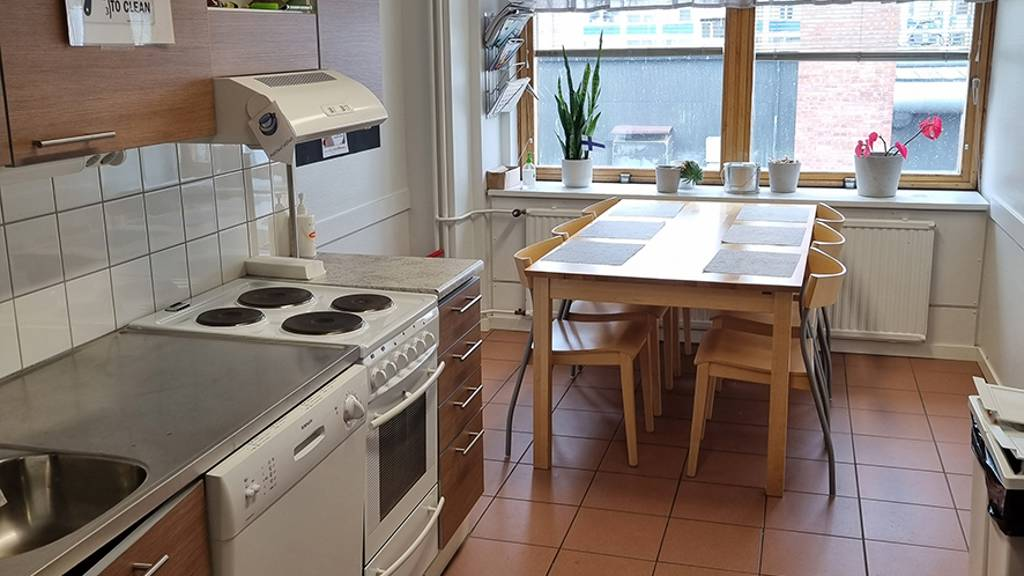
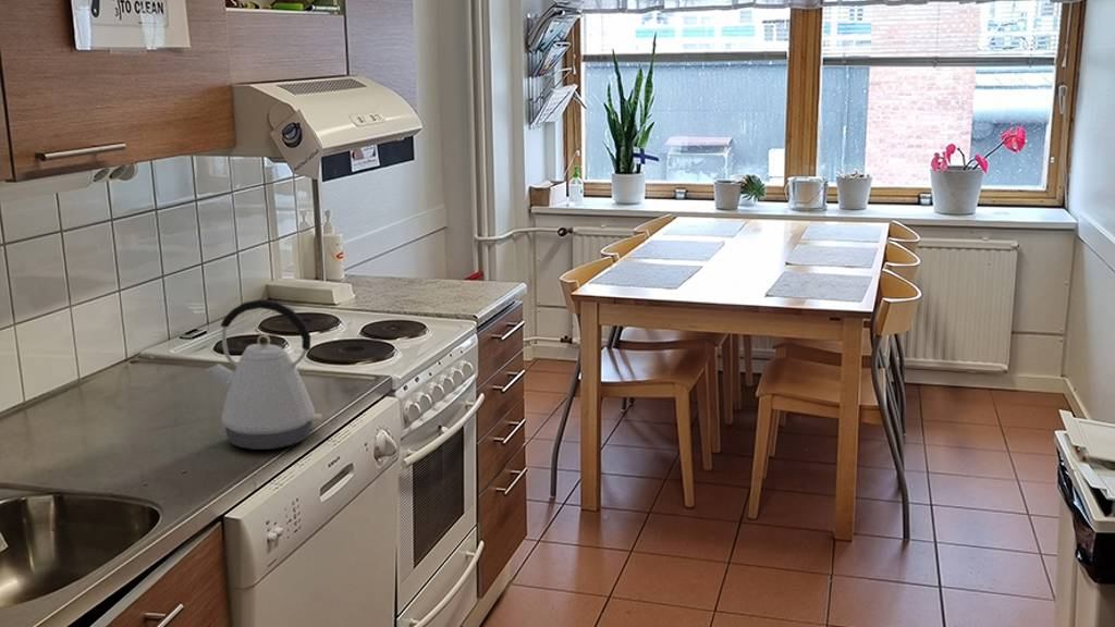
+ kettle (261, 370)
